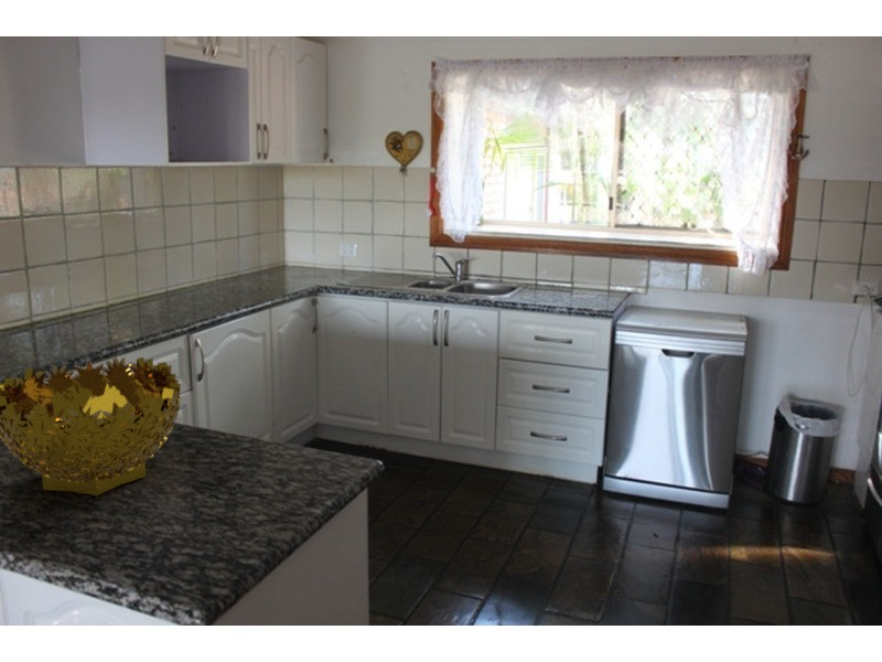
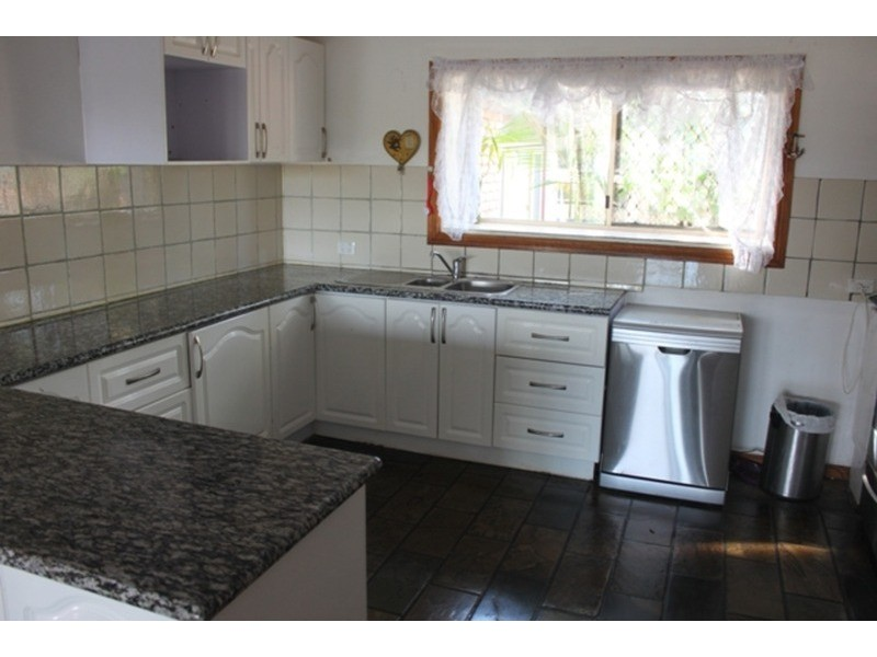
- decorative bowl (92, 427)
